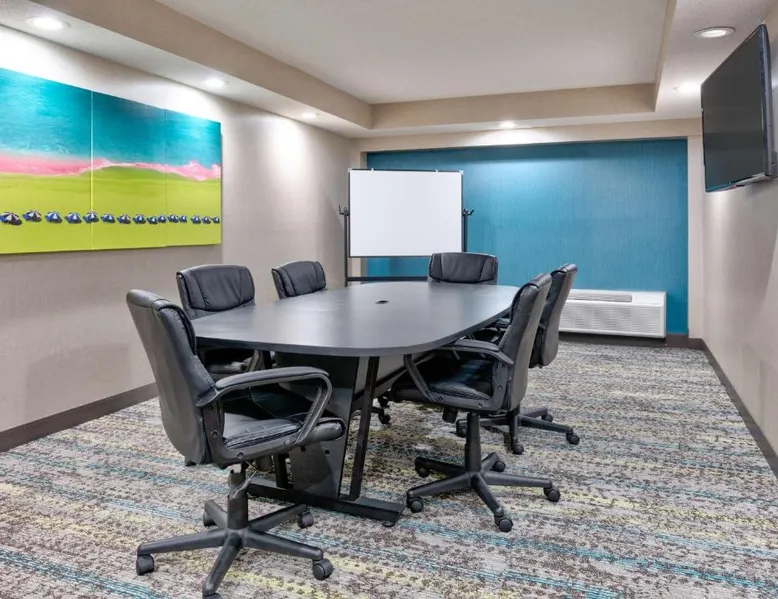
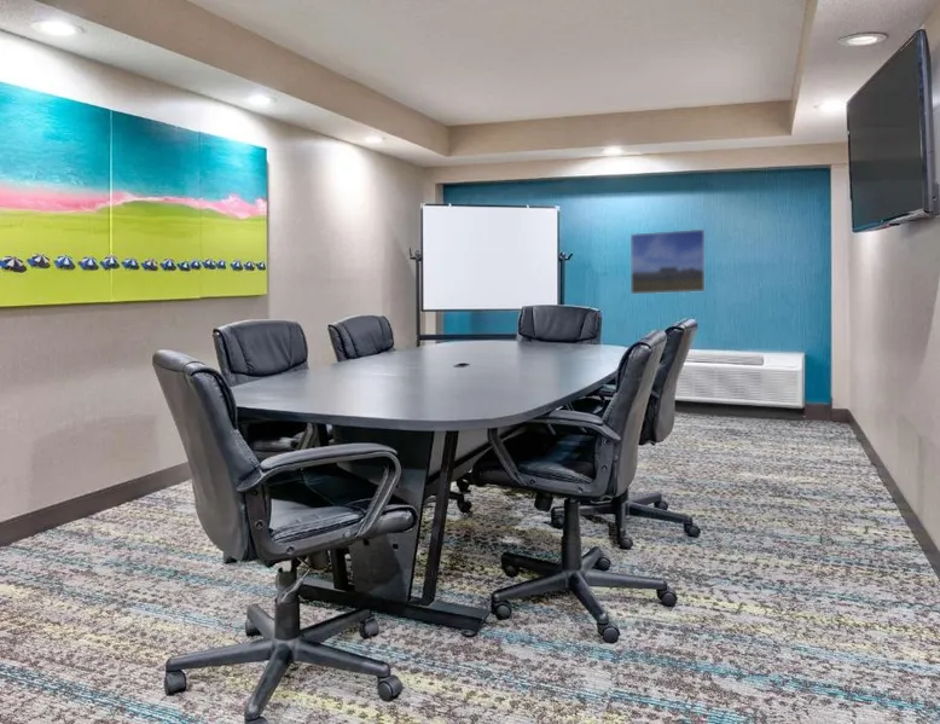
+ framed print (667, 262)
